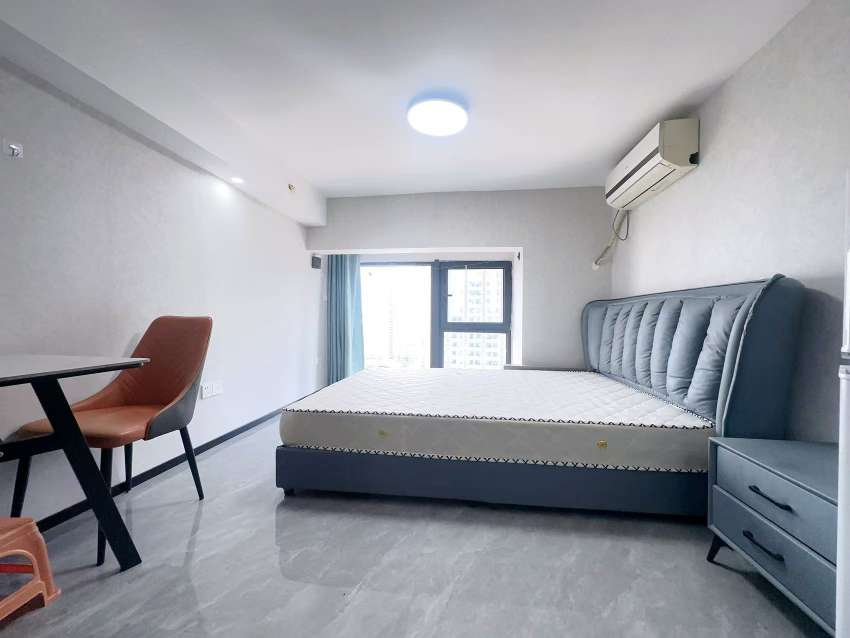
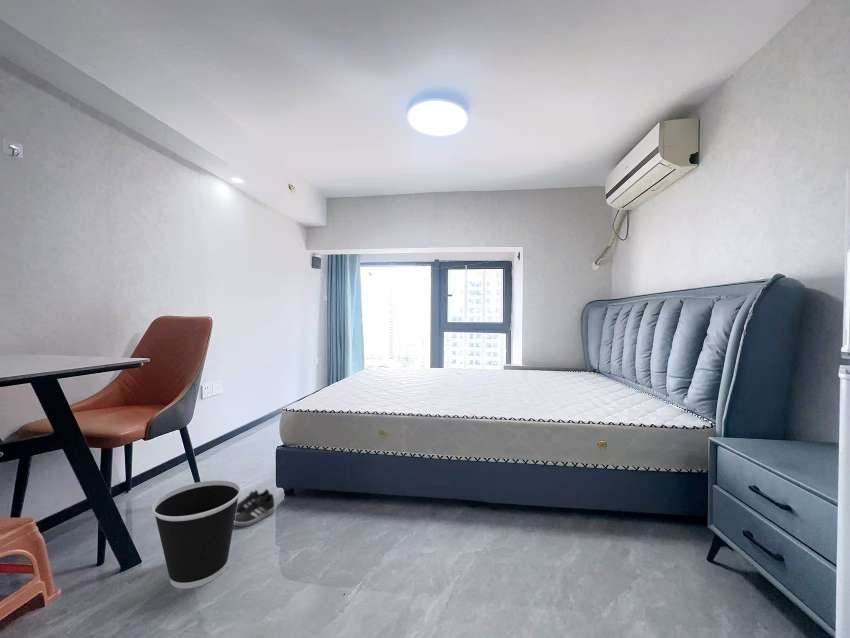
+ wastebasket (199, 533)
+ shoe (249, 505)
